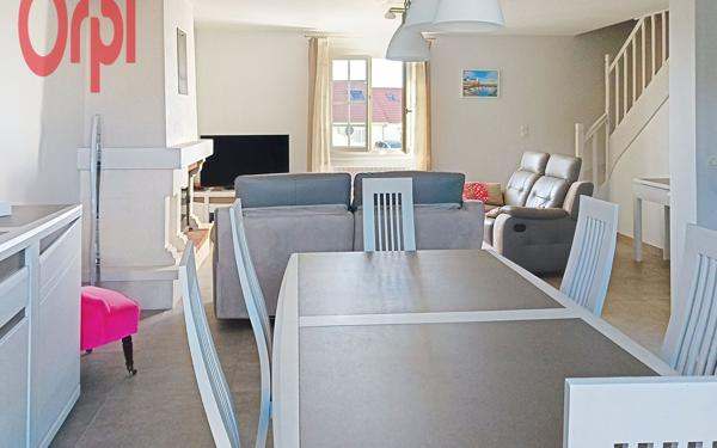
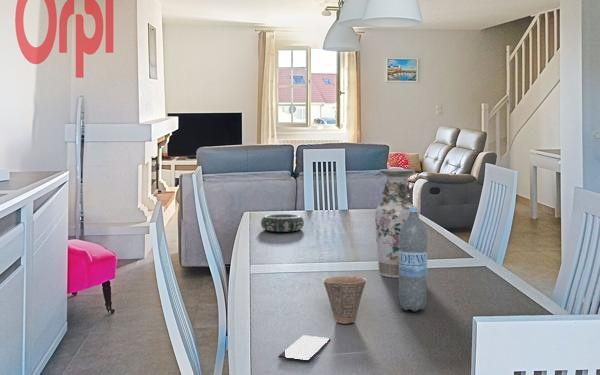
+ vase (396, 222)
+ cup (344, 299)
+ decorative bowl (282, 223)
+ smartphone (305, 347)
+ water bottle (412, 259)
